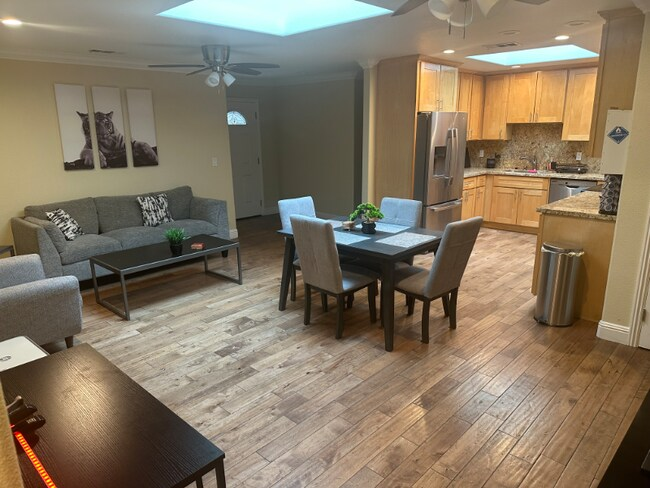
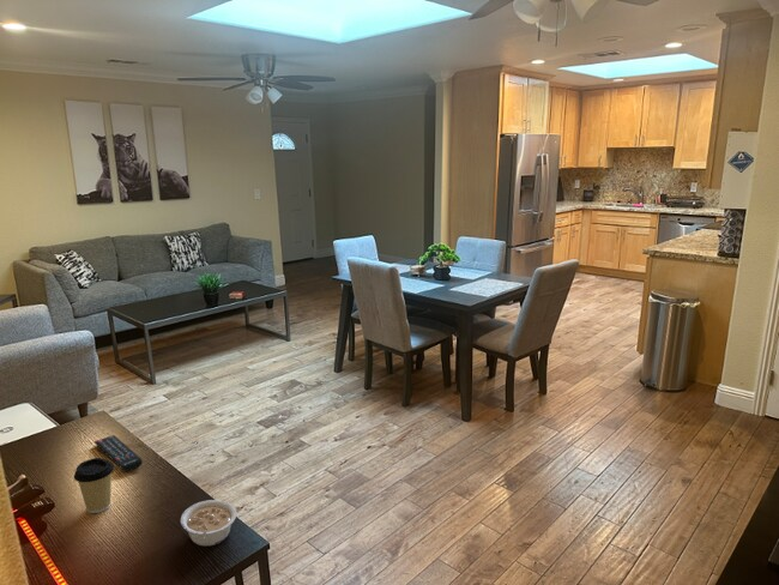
+ remote control (117, 452)
+ legume (210, 524)
+ coffee cup (96, 486)
